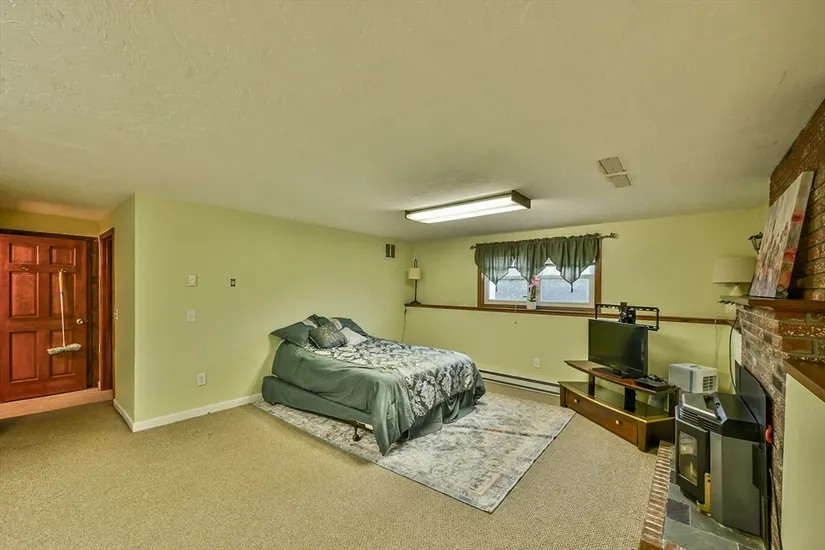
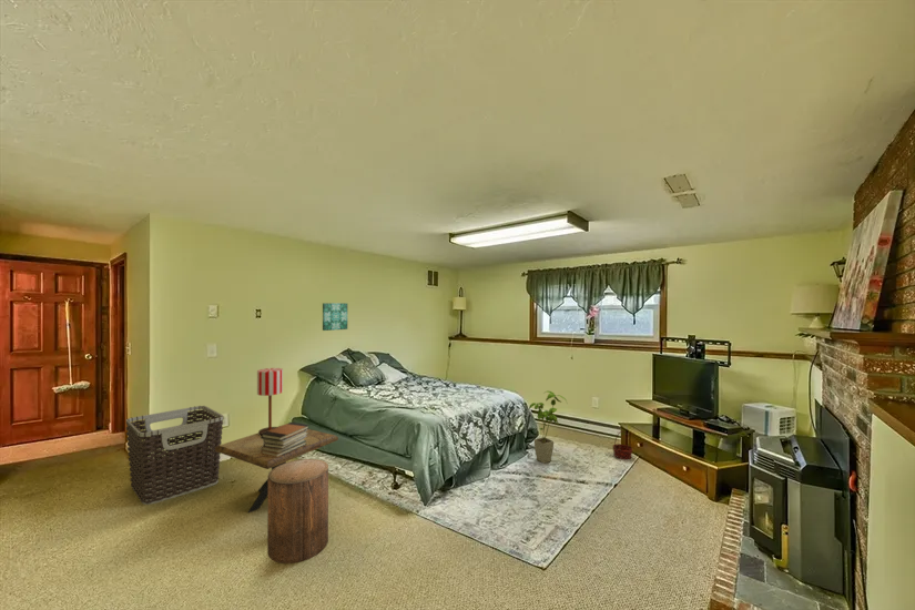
+ wall art (335, 316)
+ book stack (285, 438)
+ side table (276, 466)
+ stool (298, 507)
+ basket (622, 445)
+ table lamp (270, 400)
+ clothes hamper (175, 450)
+ house plant (548, 425)
